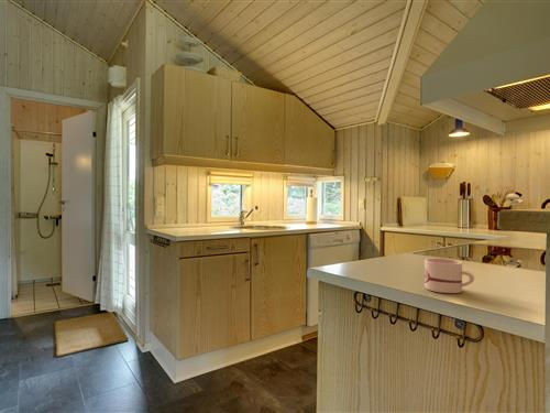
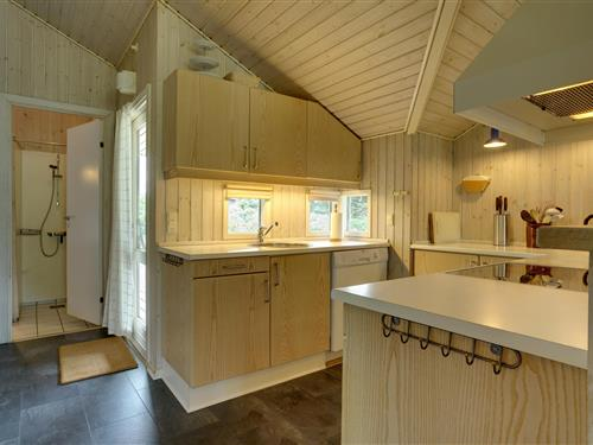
- mug (448, 275)
